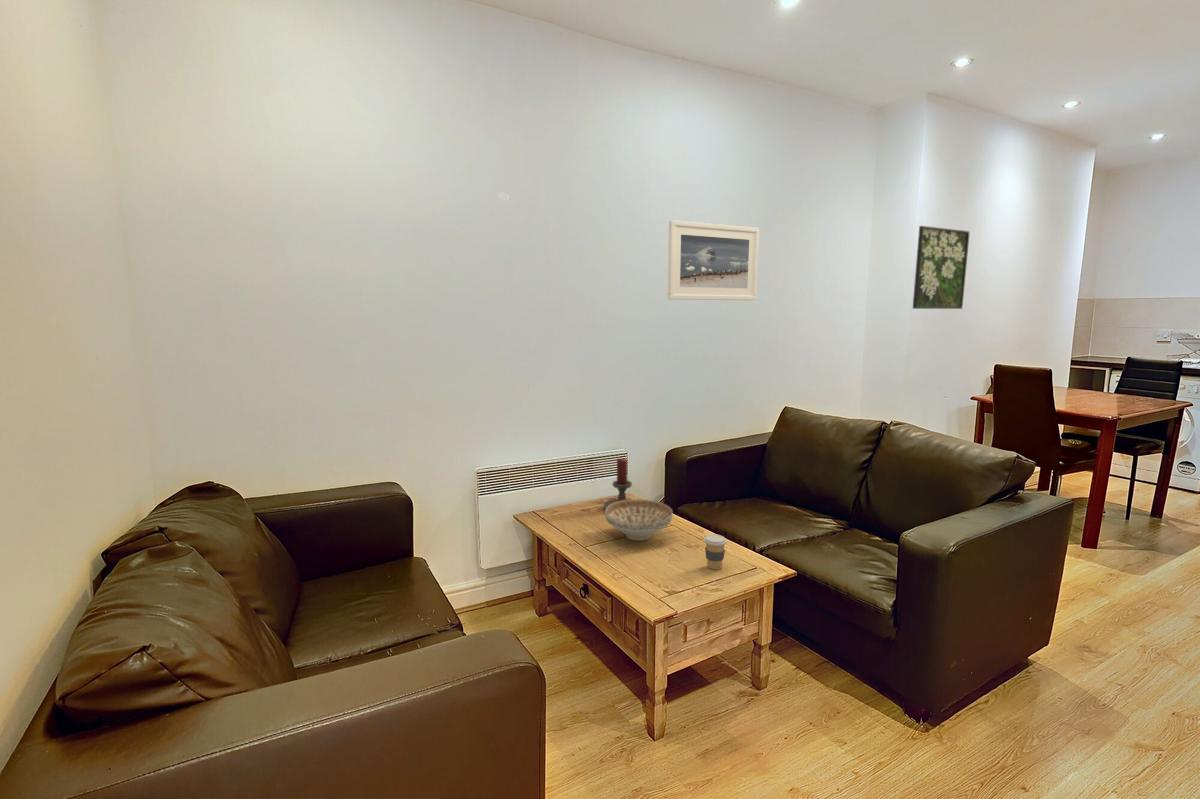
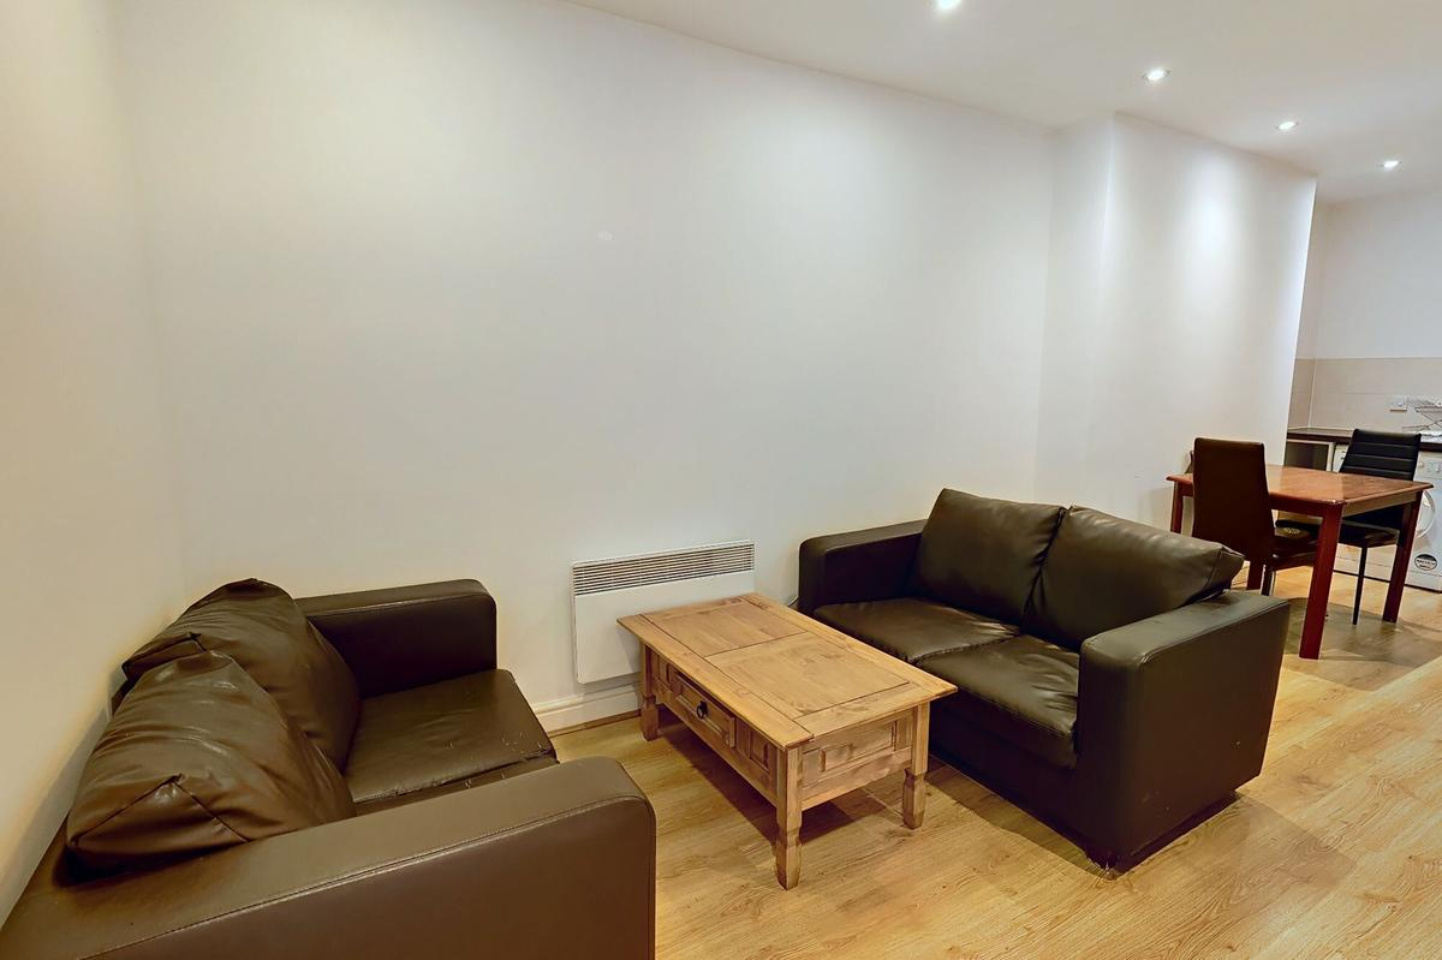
- coffee cup (714, 552)
- decorative bowl (638, 523)
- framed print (941, 269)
- candle holder (624, 485)
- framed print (714, 262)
